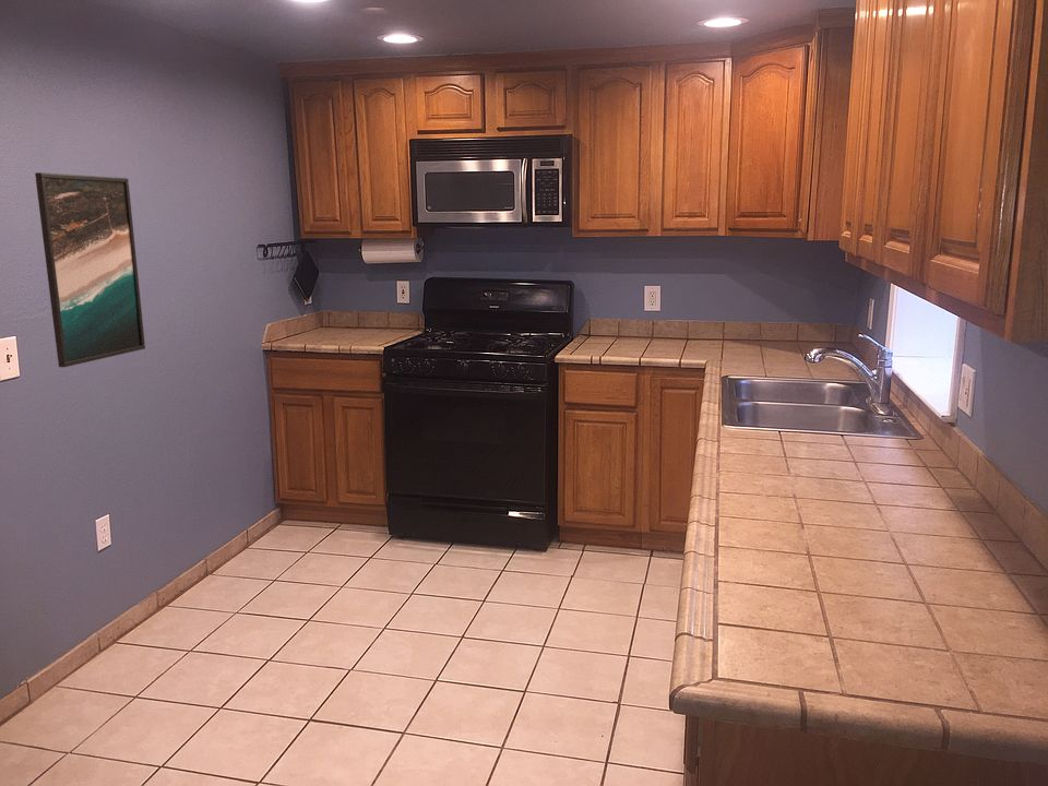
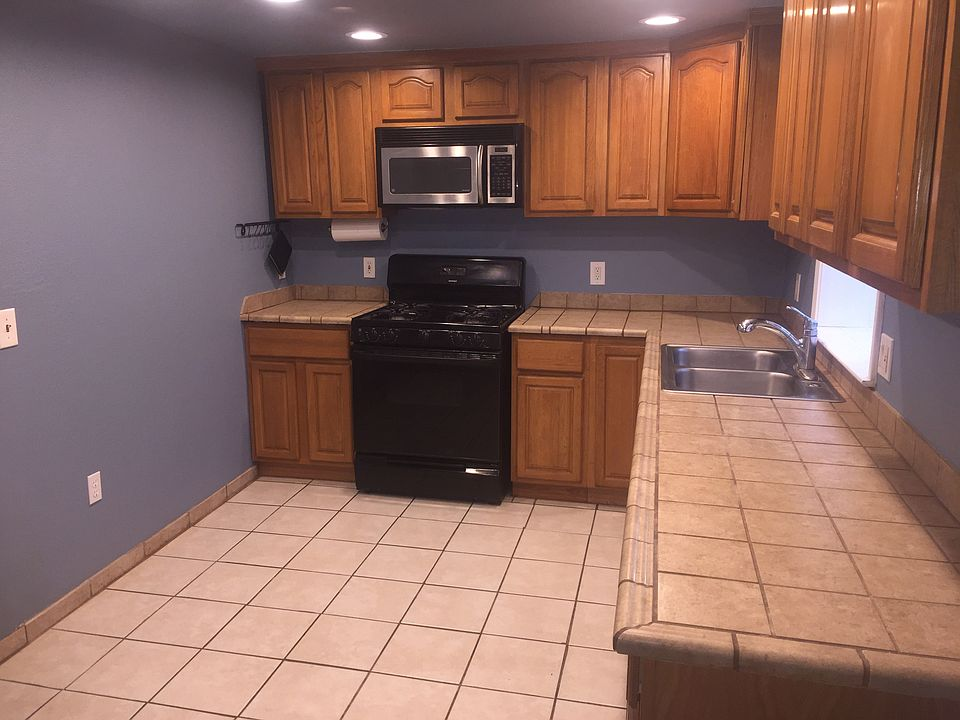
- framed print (95, 267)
